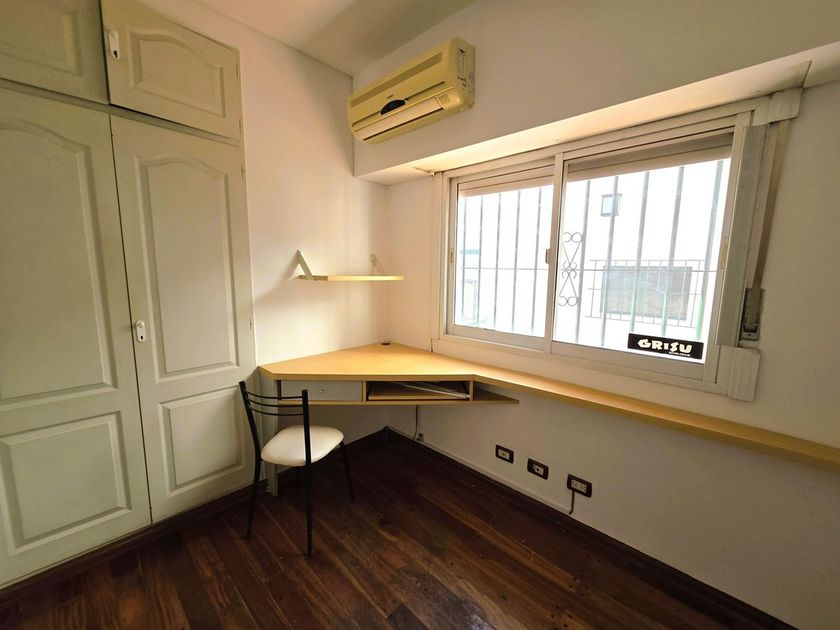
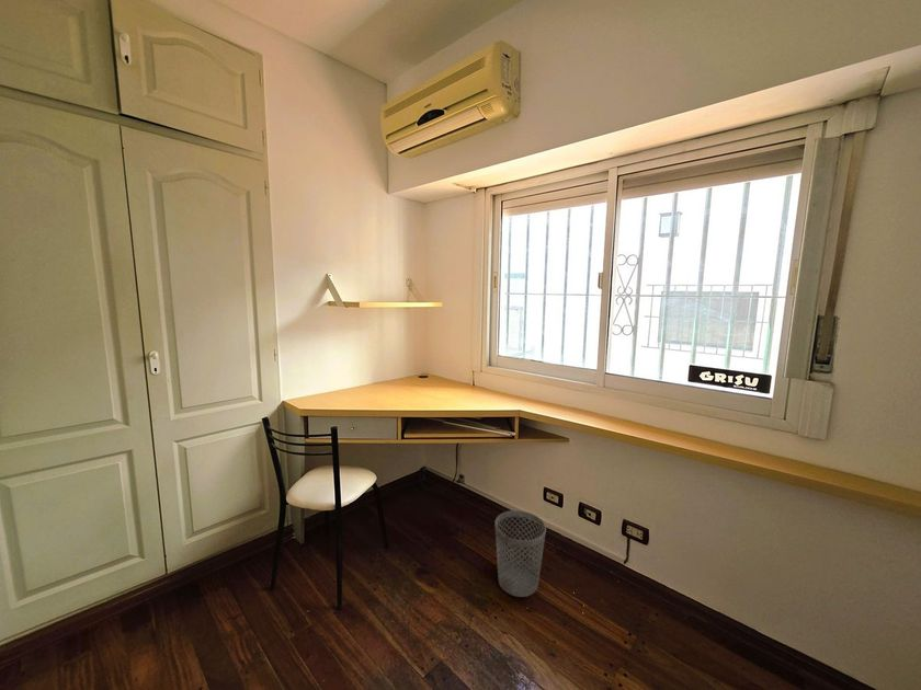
+ wastebasket (519, 552)
